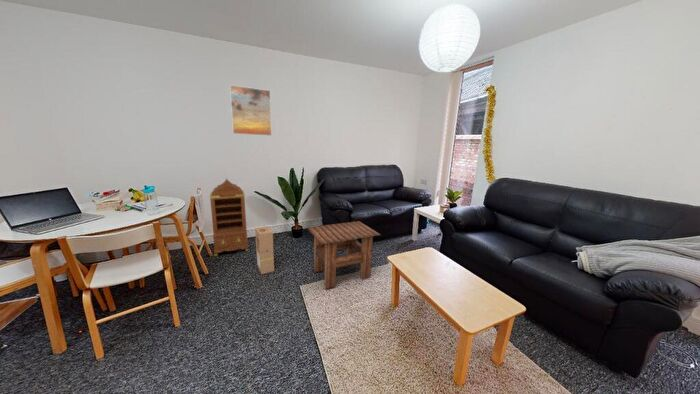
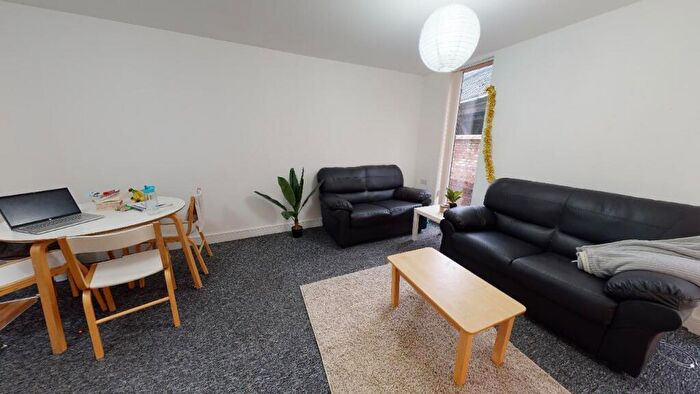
- cabinet (229, 214)
- side table (342, 255)
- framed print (251, 111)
- cardboard box (264, 249)
